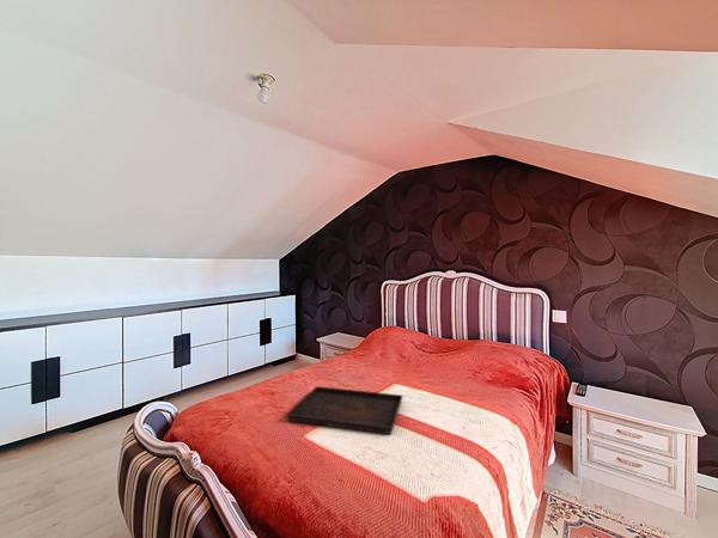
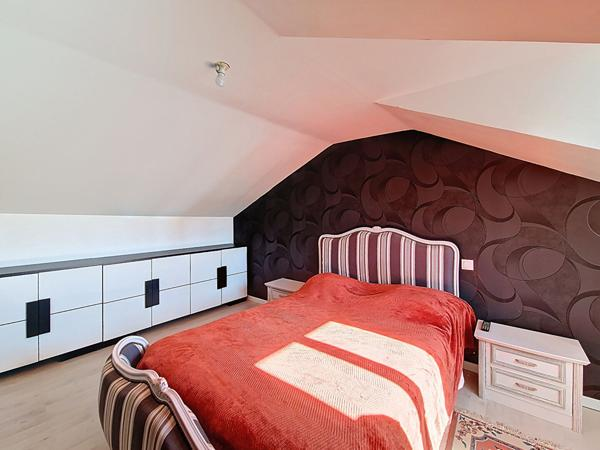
- serving tray (348, 406)
